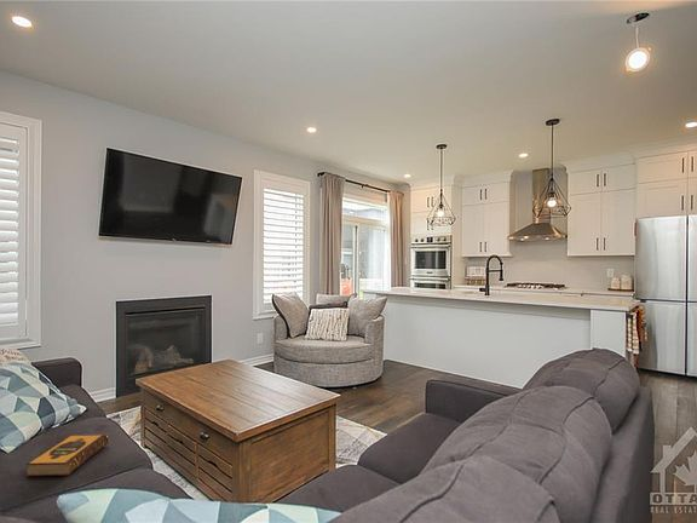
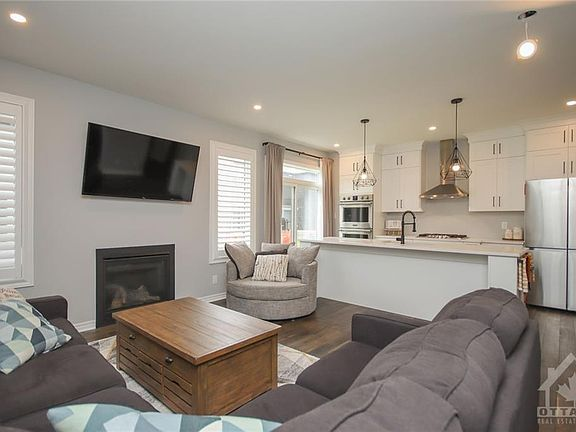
- hardback book (70, 454)
